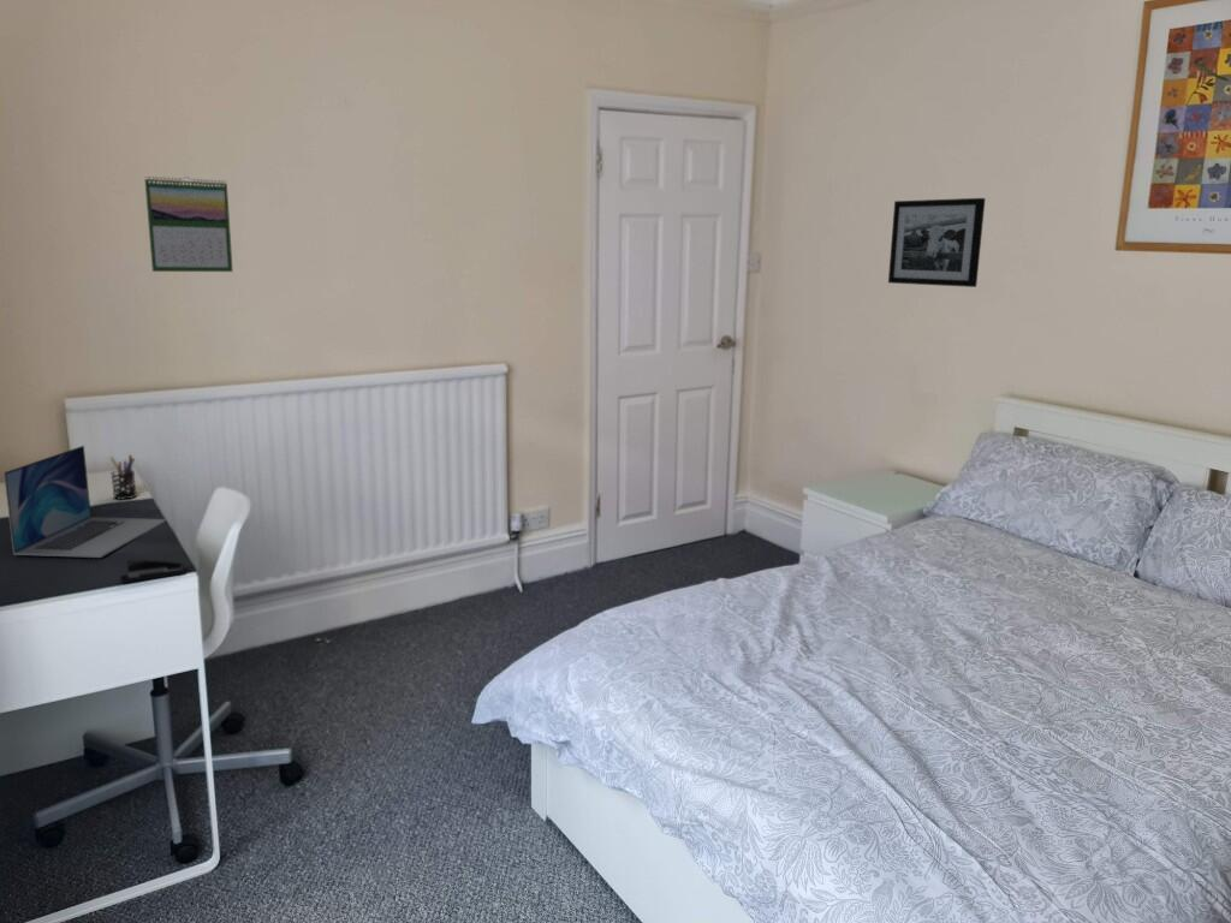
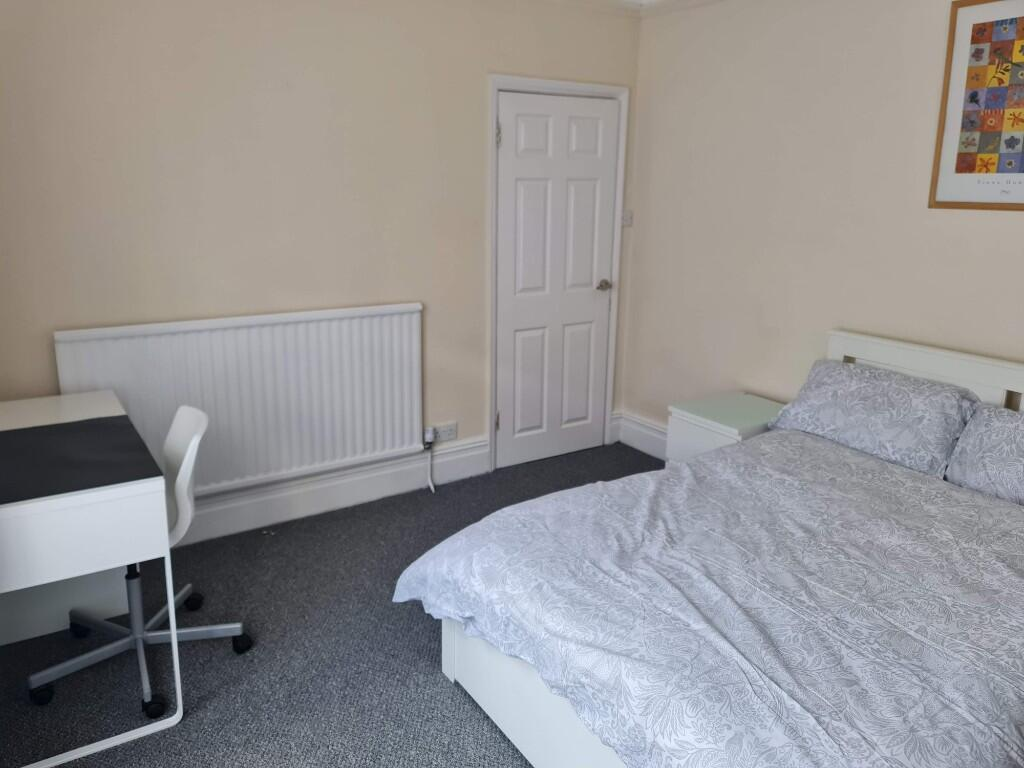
- stapler (151, 567)
- laptop (89, 500)
- pen holder (125, 475)
- calendar (190, 224)
- picture frame (934, 242)
